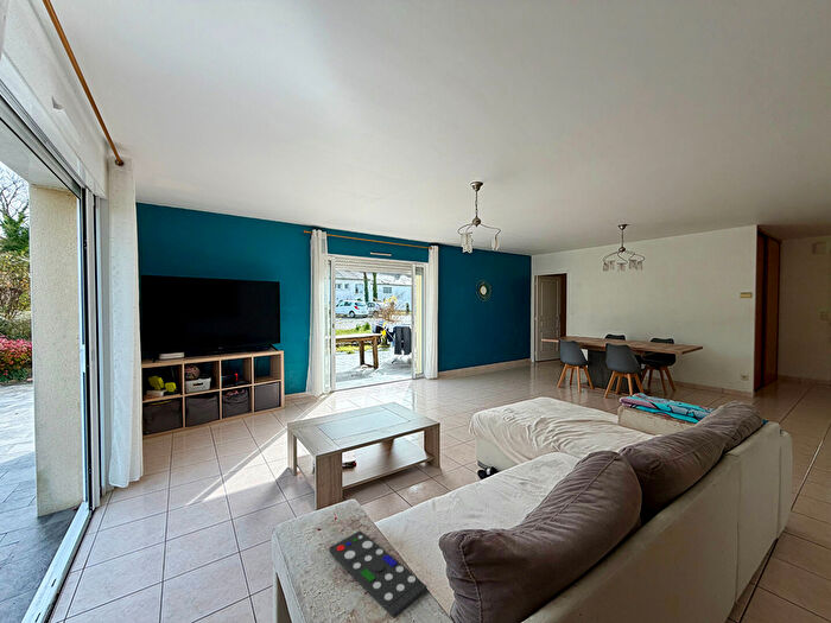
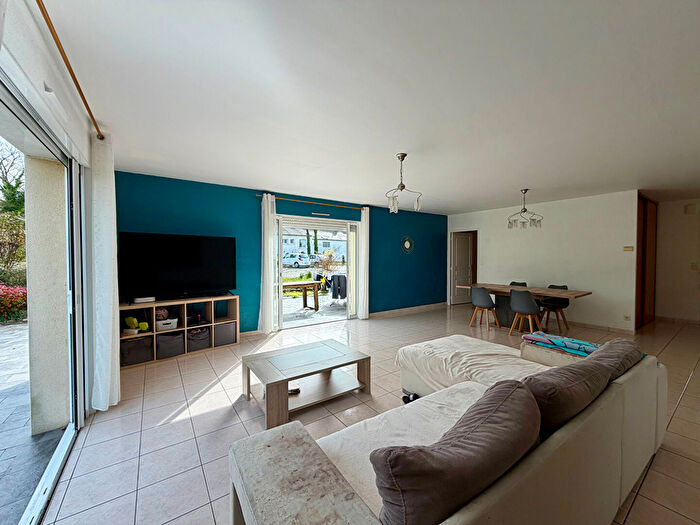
- remote control (374, 566)
